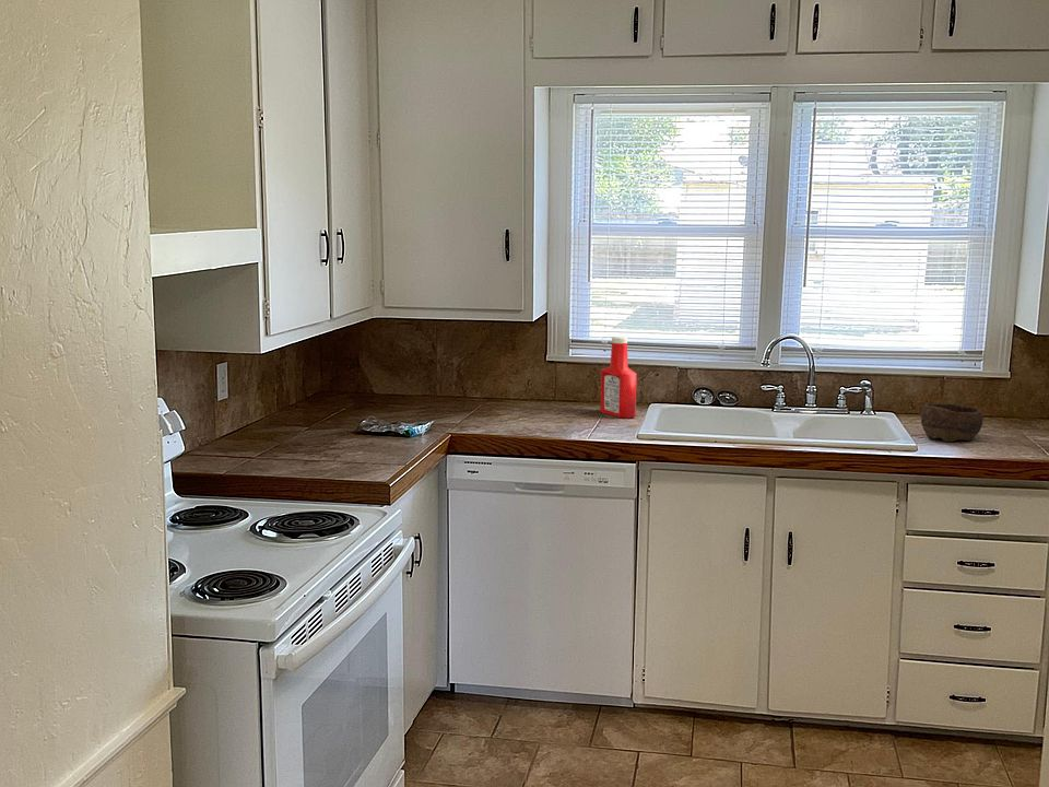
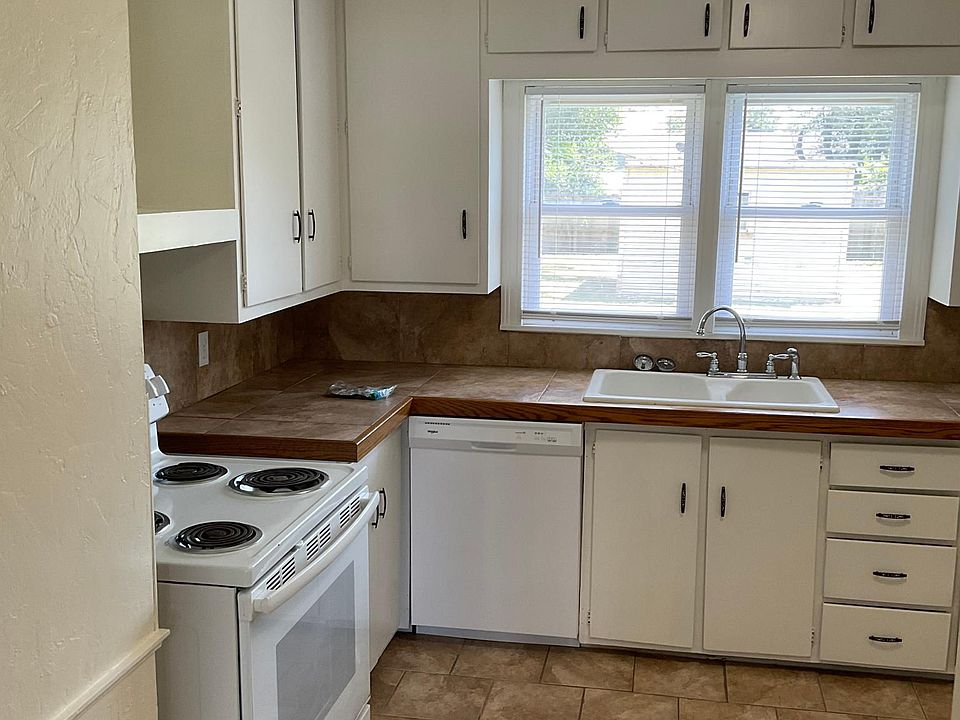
- soap bottle (618, 375)
- bowl (951, 421)
